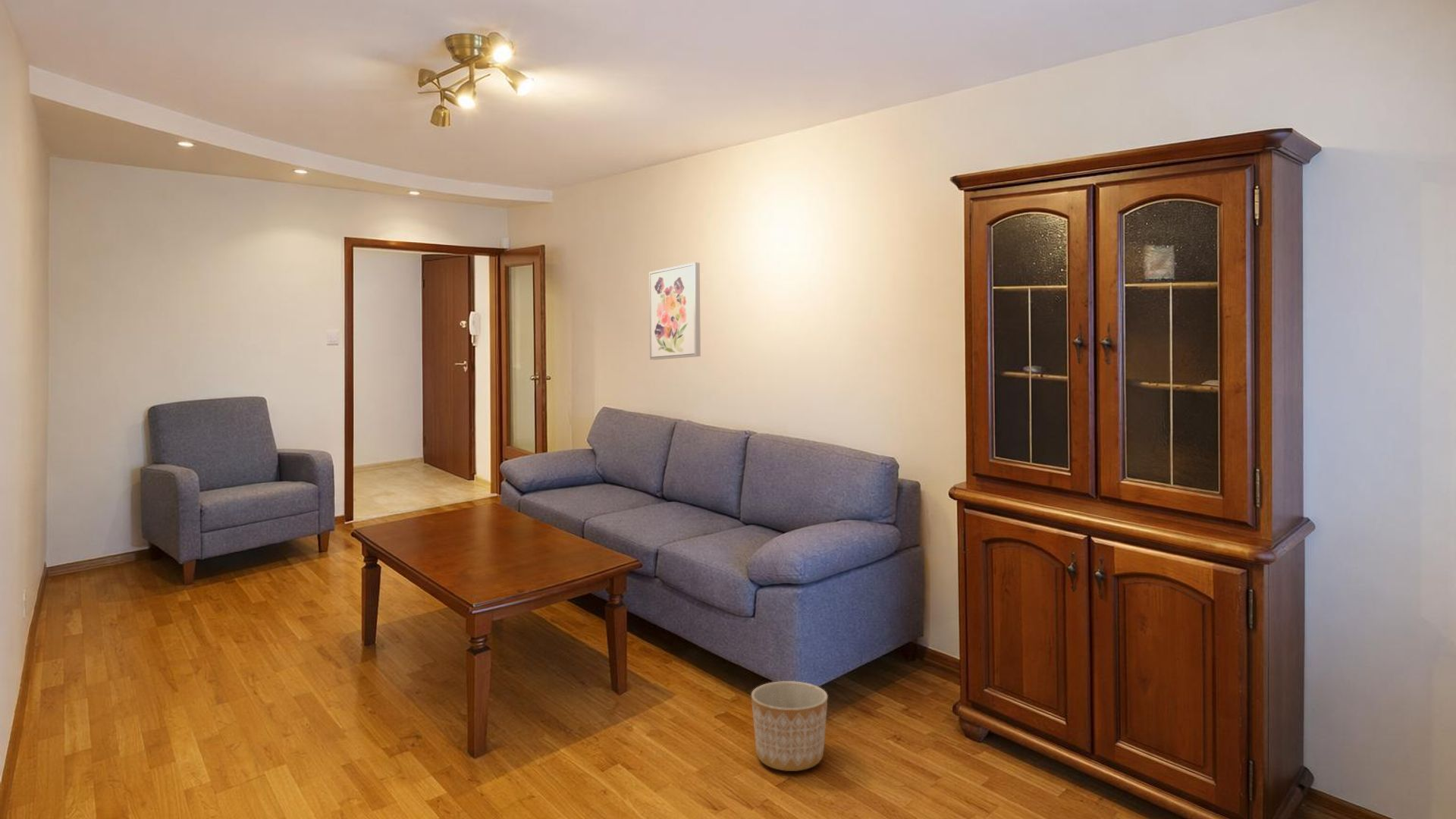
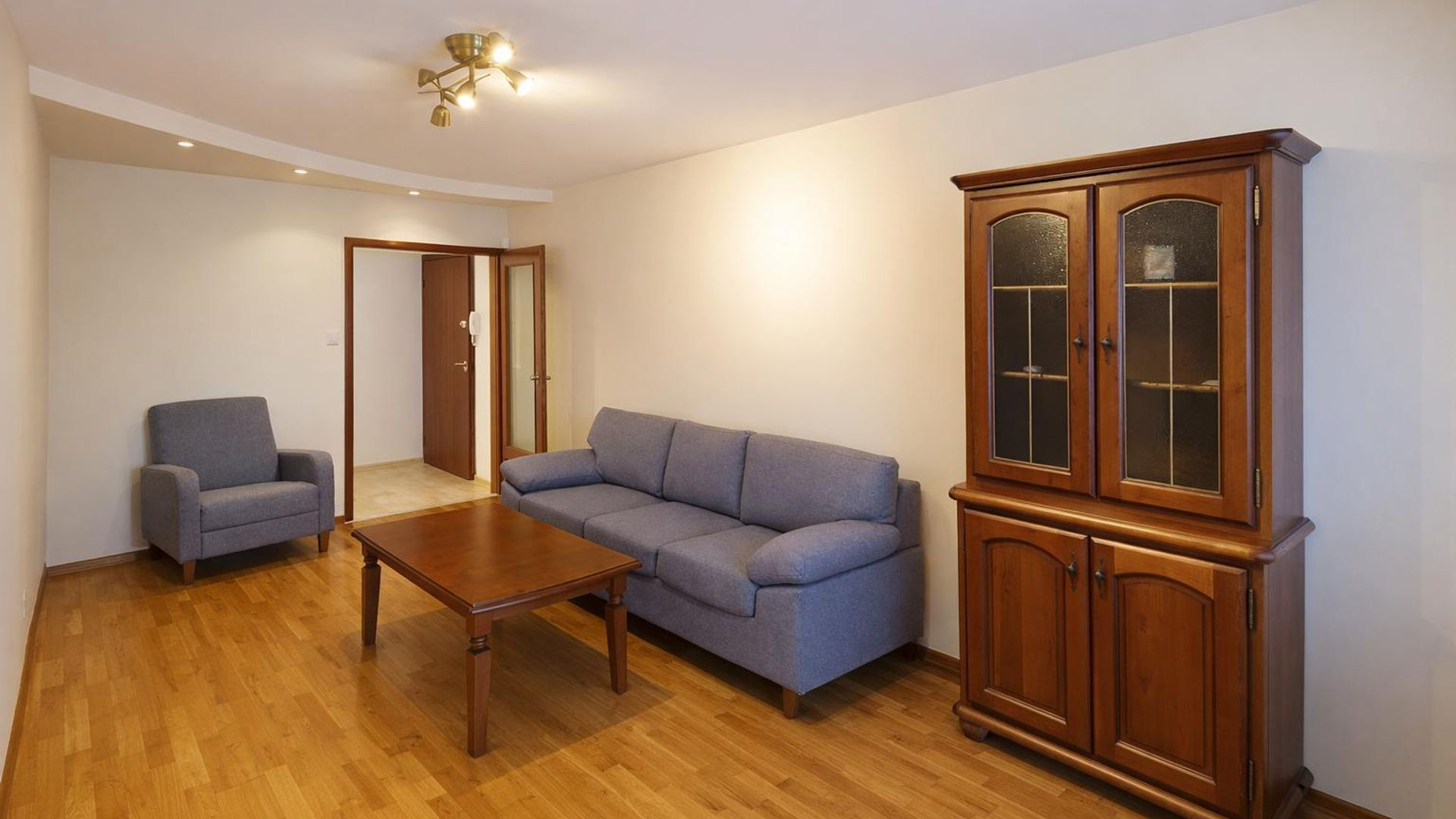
- wall art (673, 312)
- planter (789, 726)
